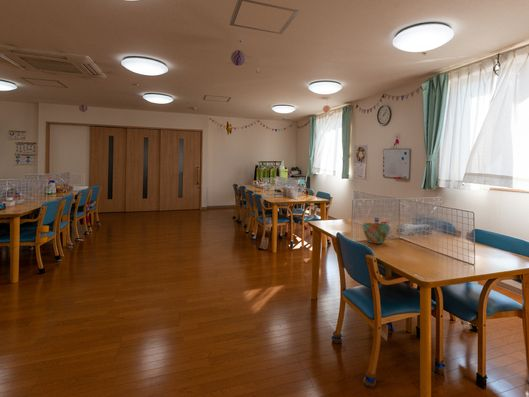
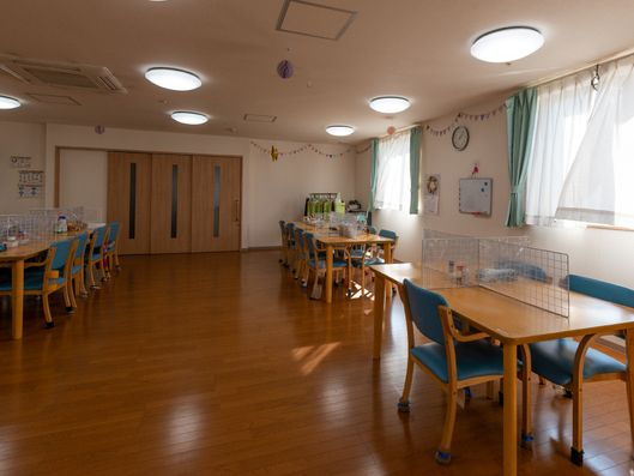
- cup (376, 233)
